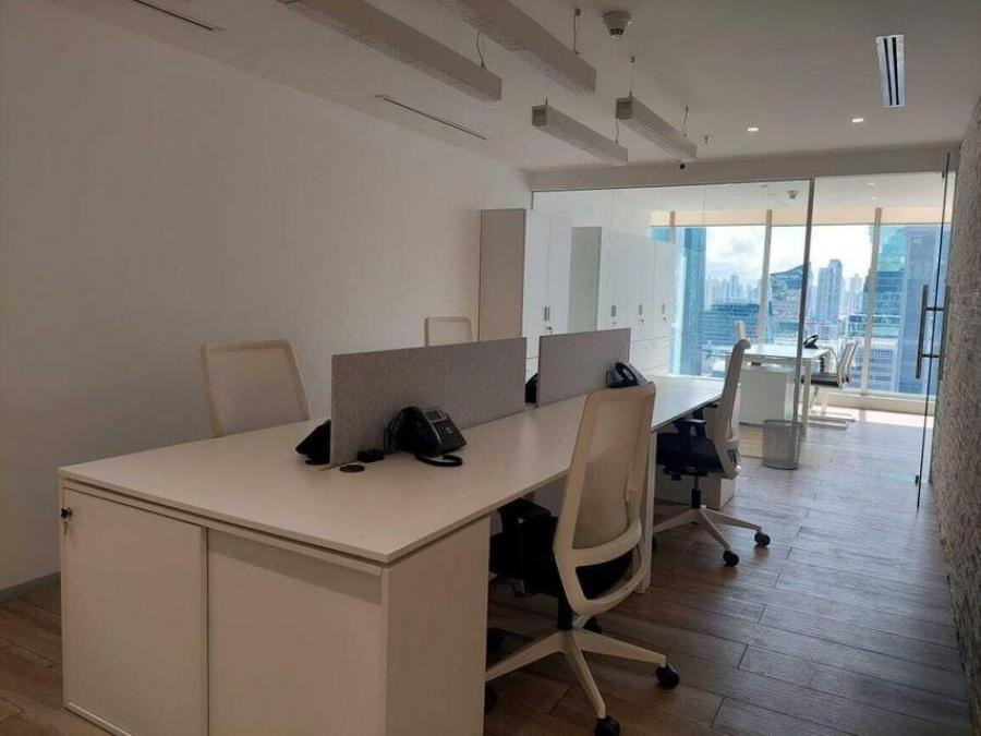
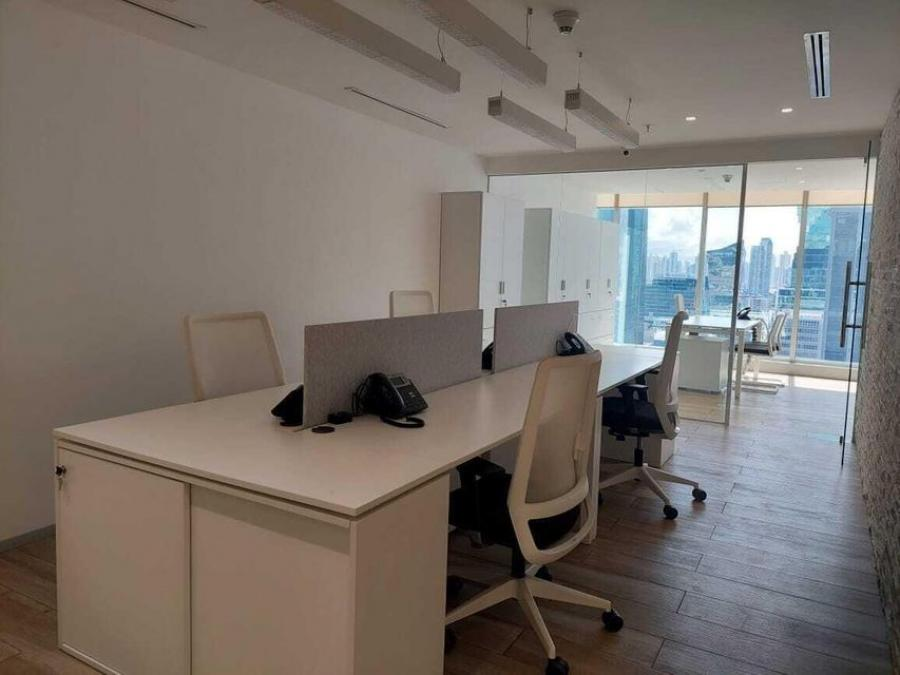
- waste bin (782, 444)
